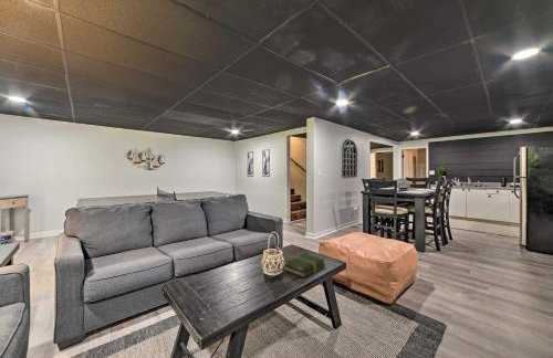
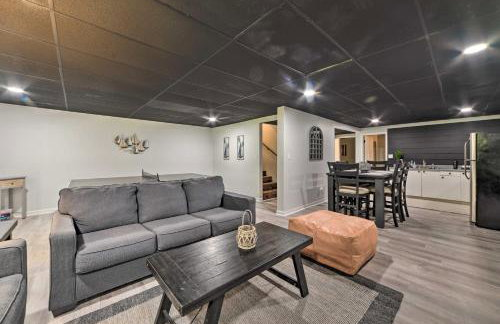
- book (304, 264)
